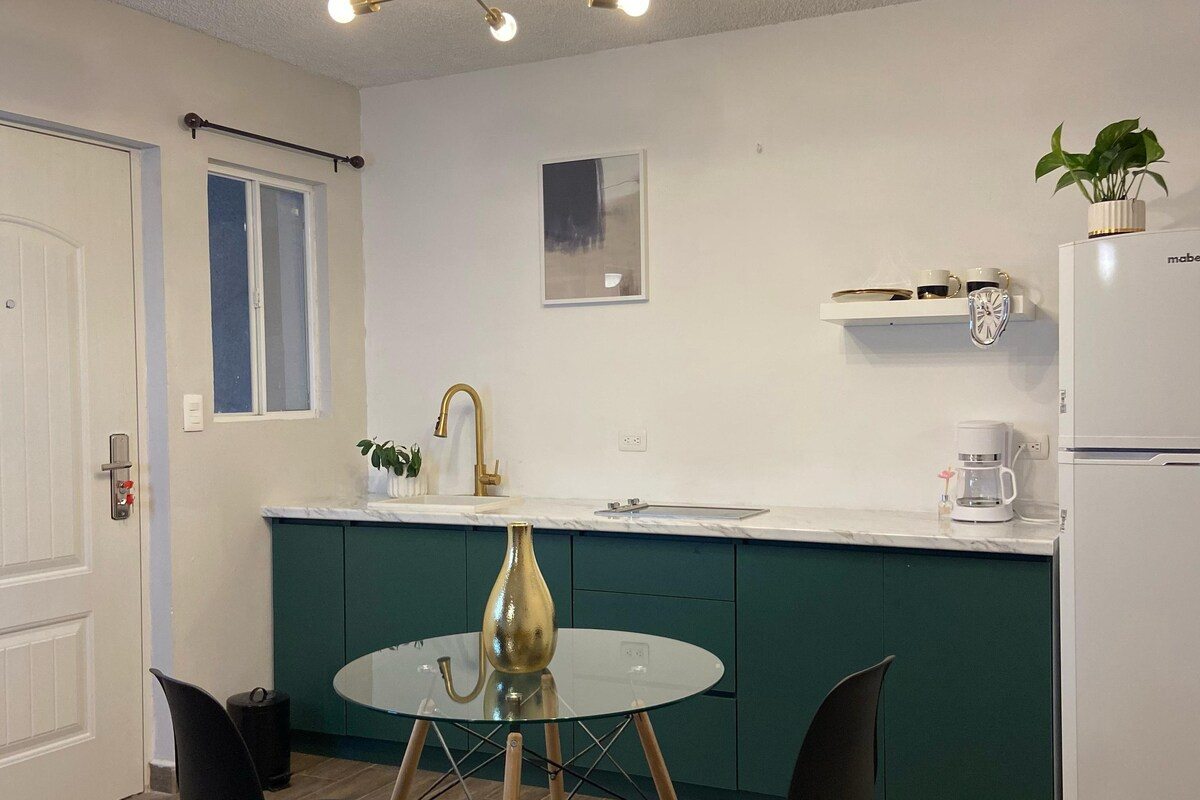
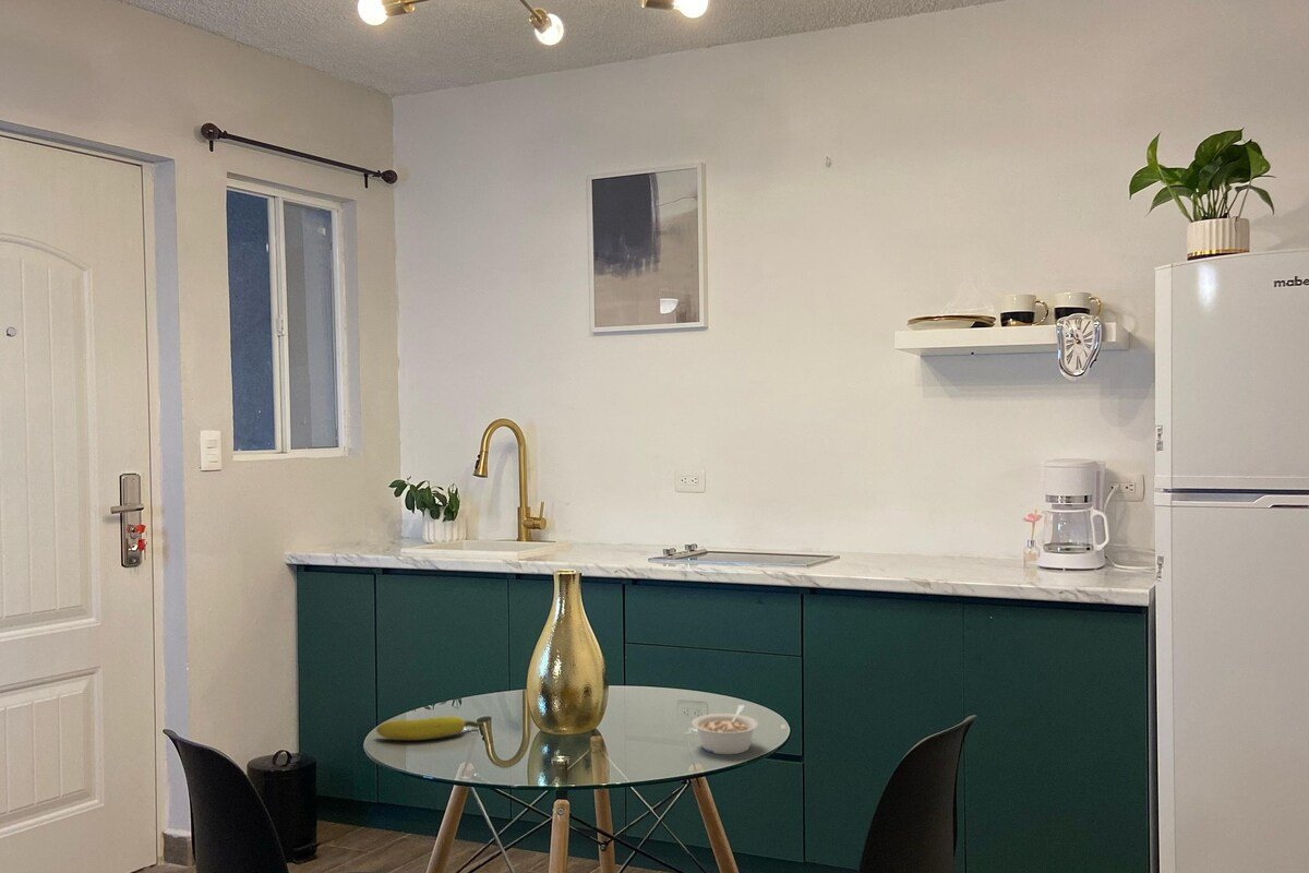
+ legume (724, 732)
+ banana (430, 725)
